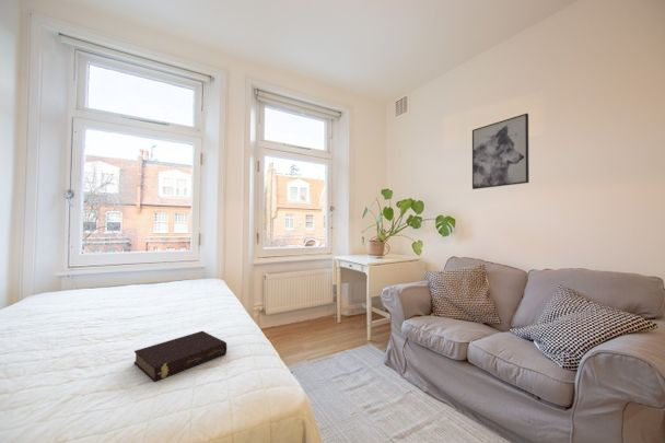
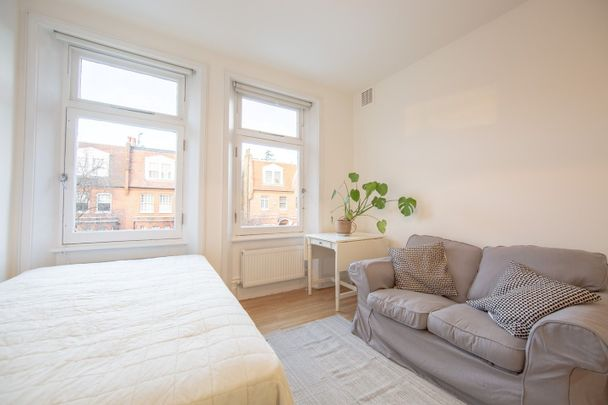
- book (182, 352)
- wall art (498, 154)
